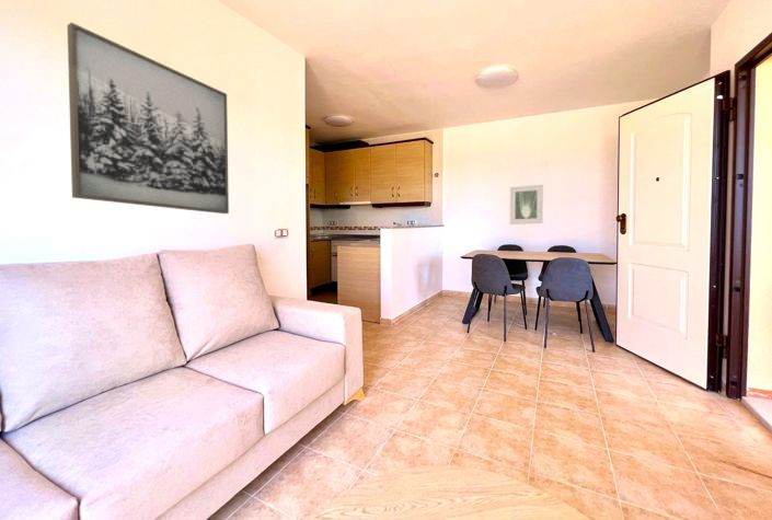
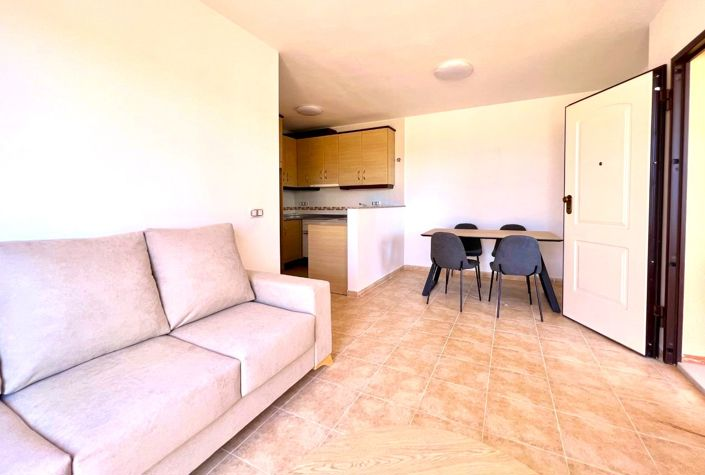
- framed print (526, 205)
- wall art (162, 136)
